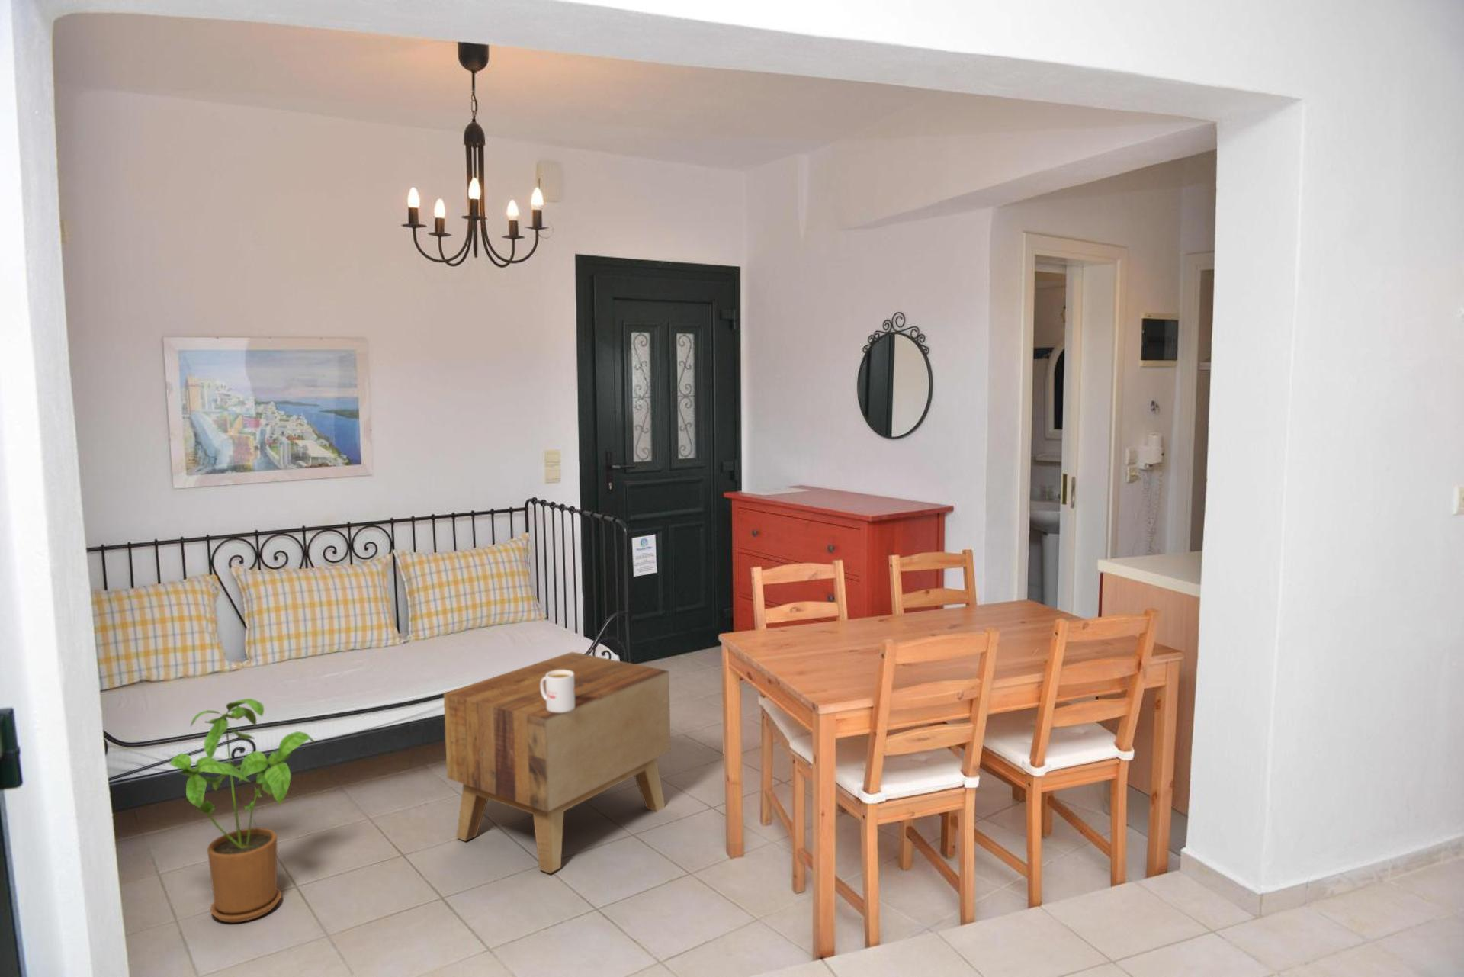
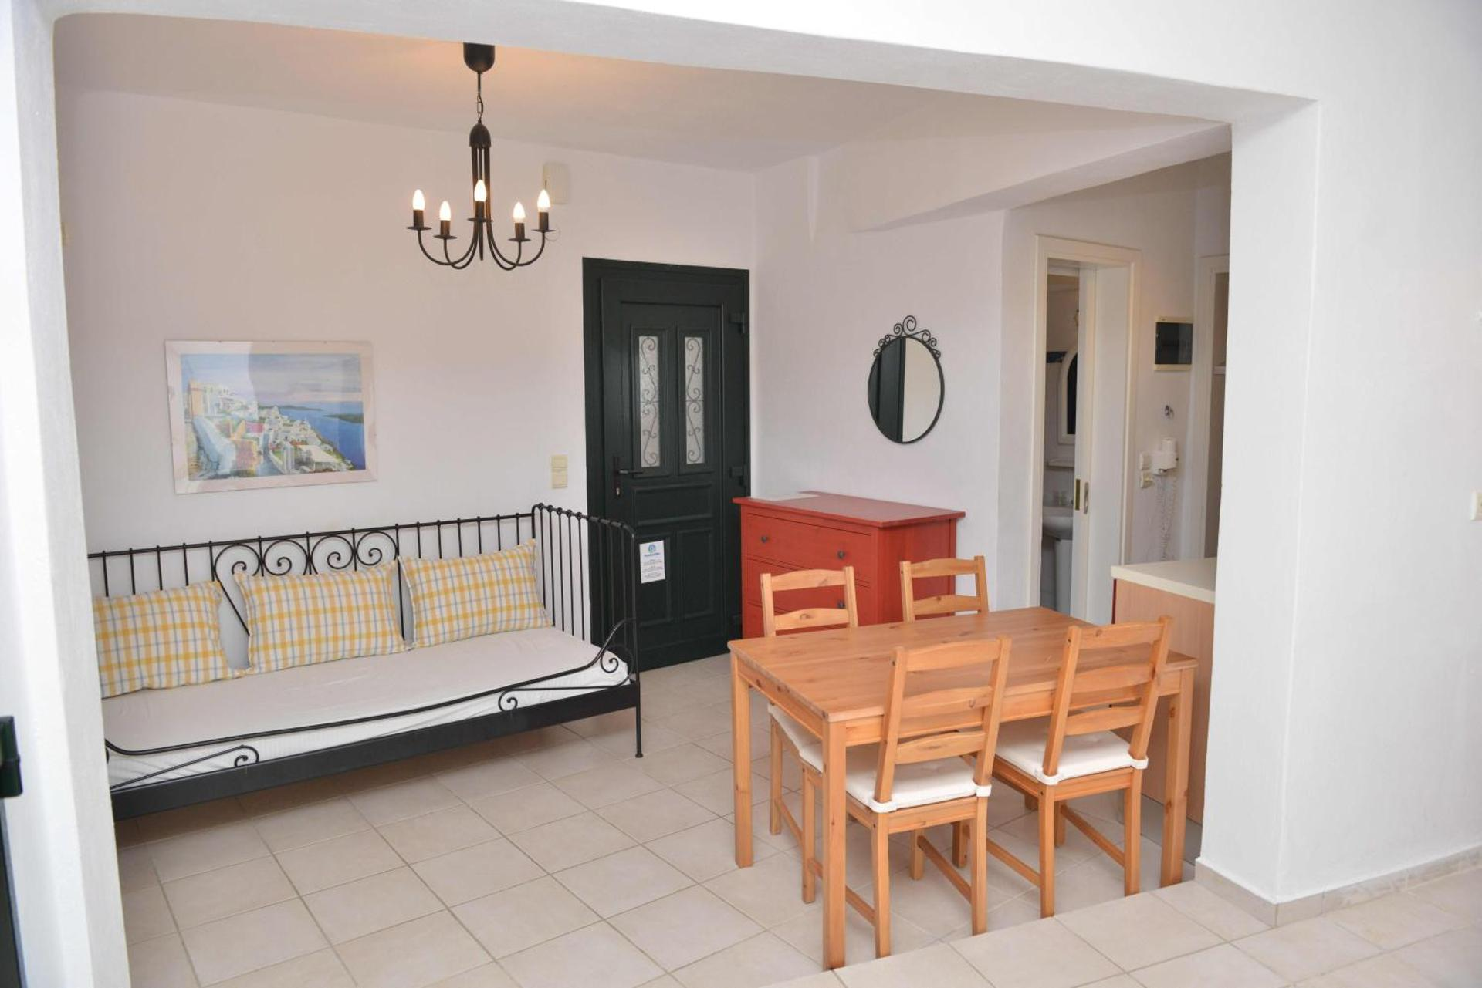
- house plant (250, 806)
- side table (559, 751)
- mug (556, 689)
